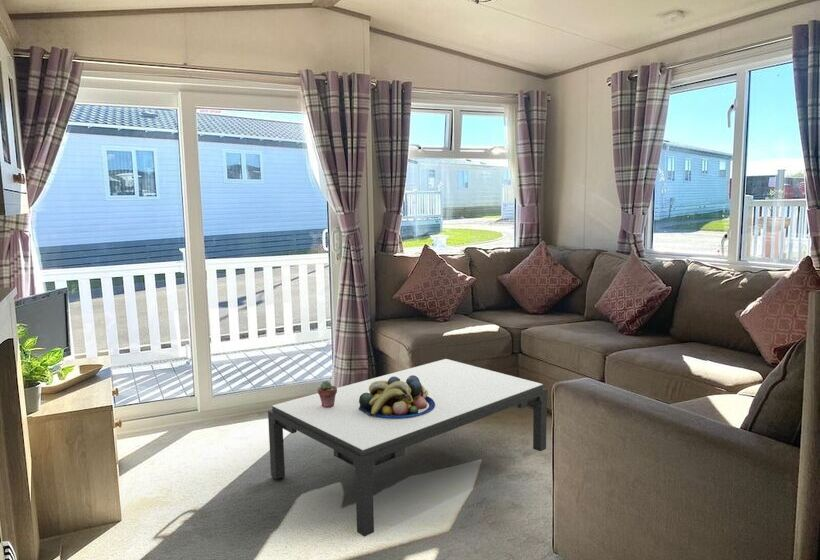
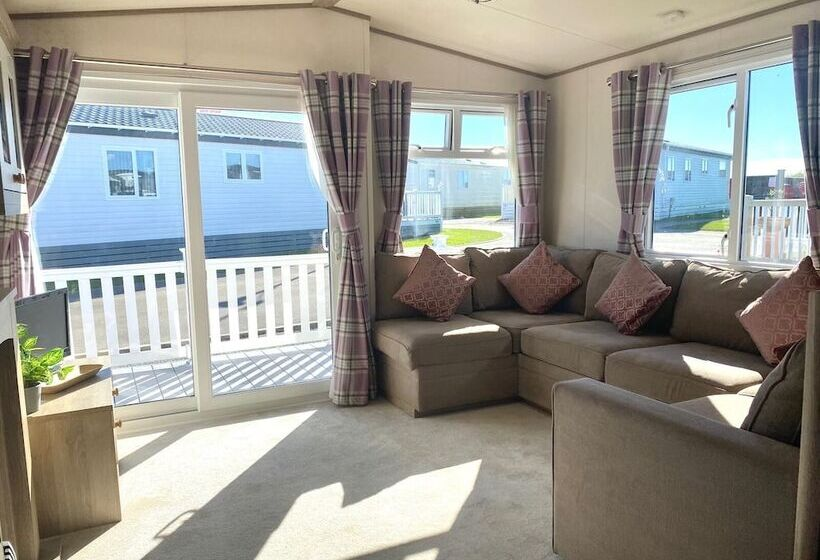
- coffee table (413, 428)
- fruit bowl (397, 392)
- potted succulent (327, 392)
